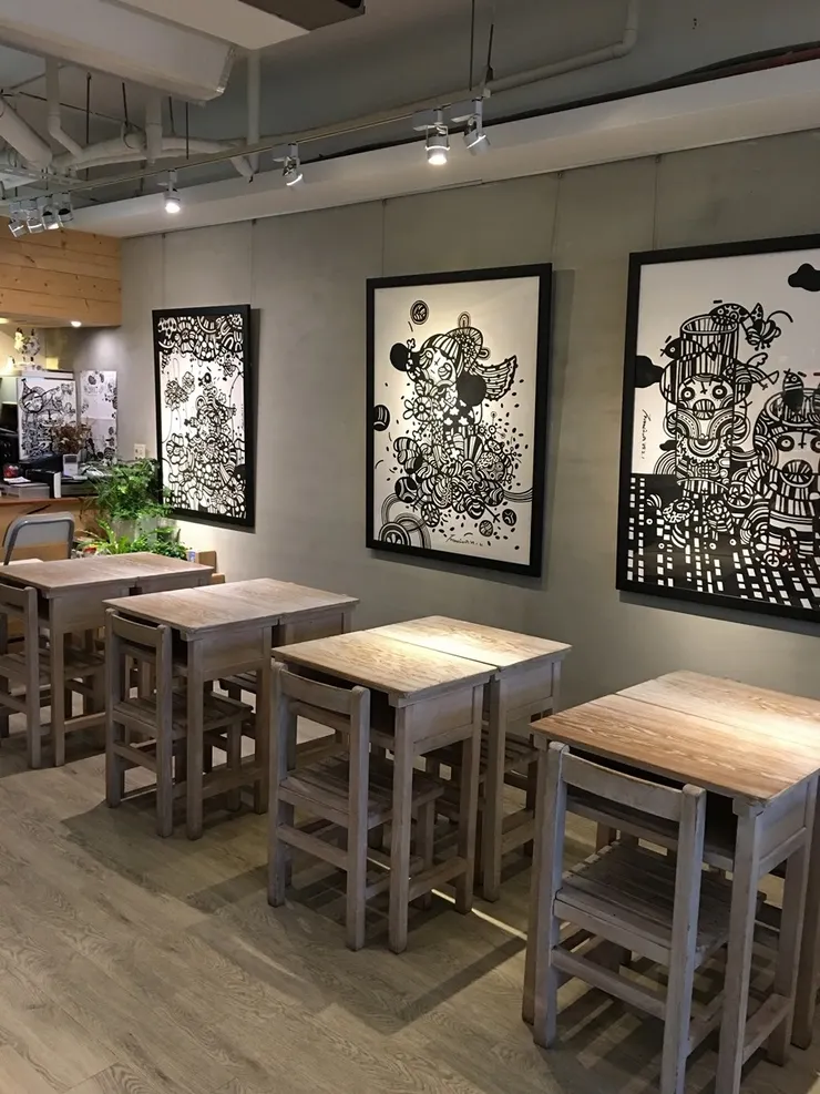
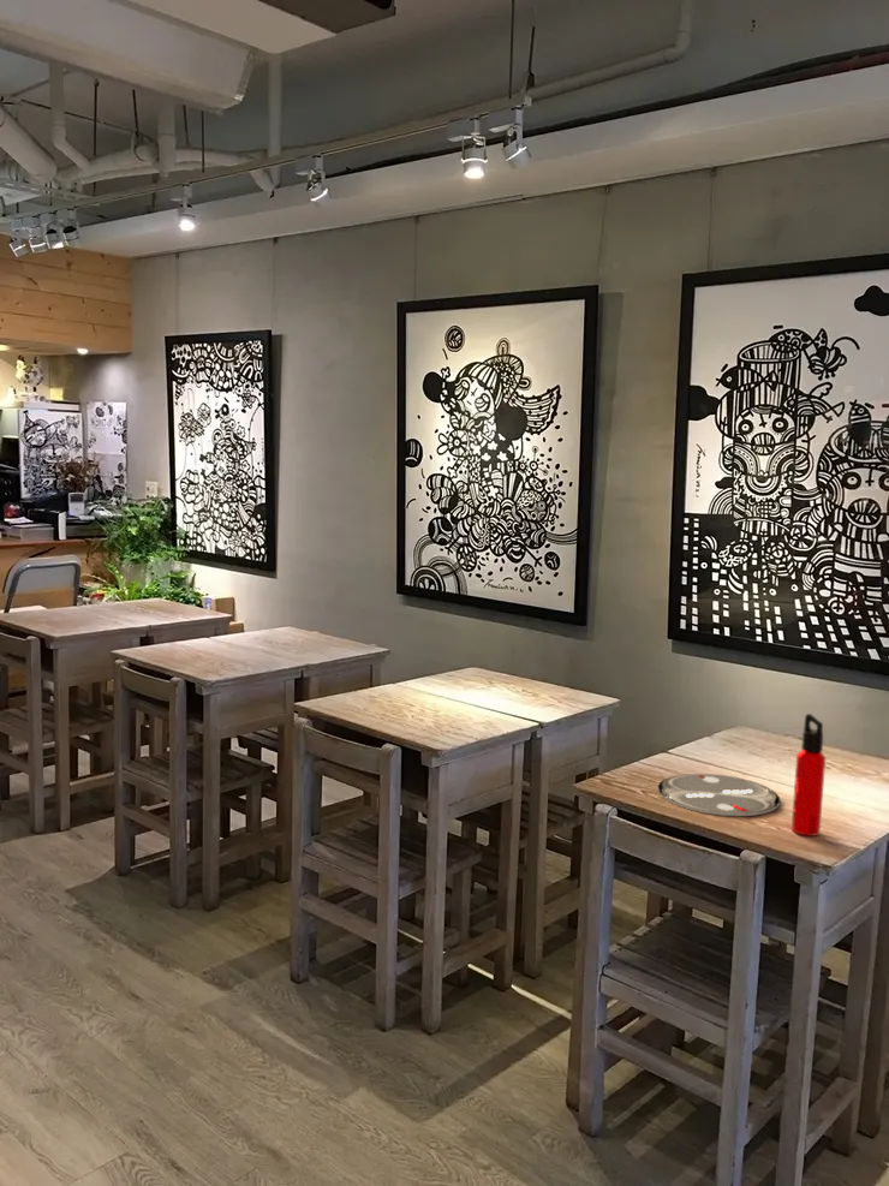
+ water bottle (810, 774)
+ plate (717, 793)
